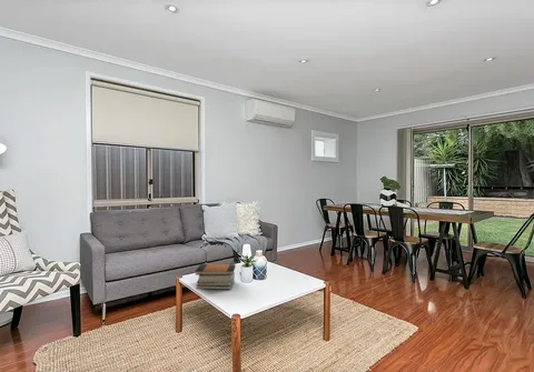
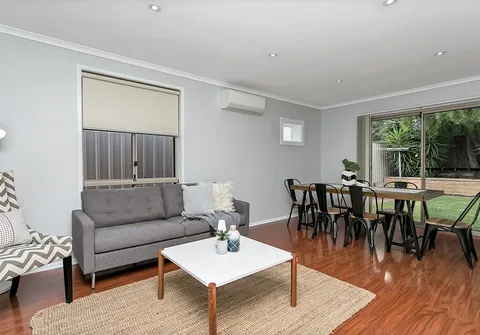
- book stack (216, 277)
